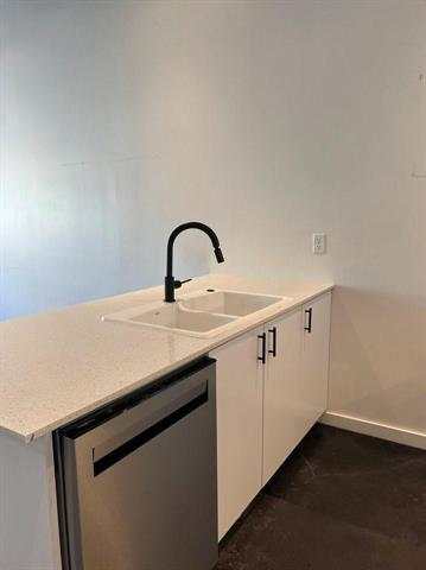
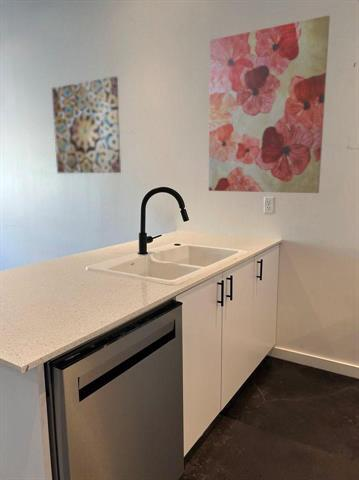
+ wall art (85, 128)
+ wall art (262, 113)
